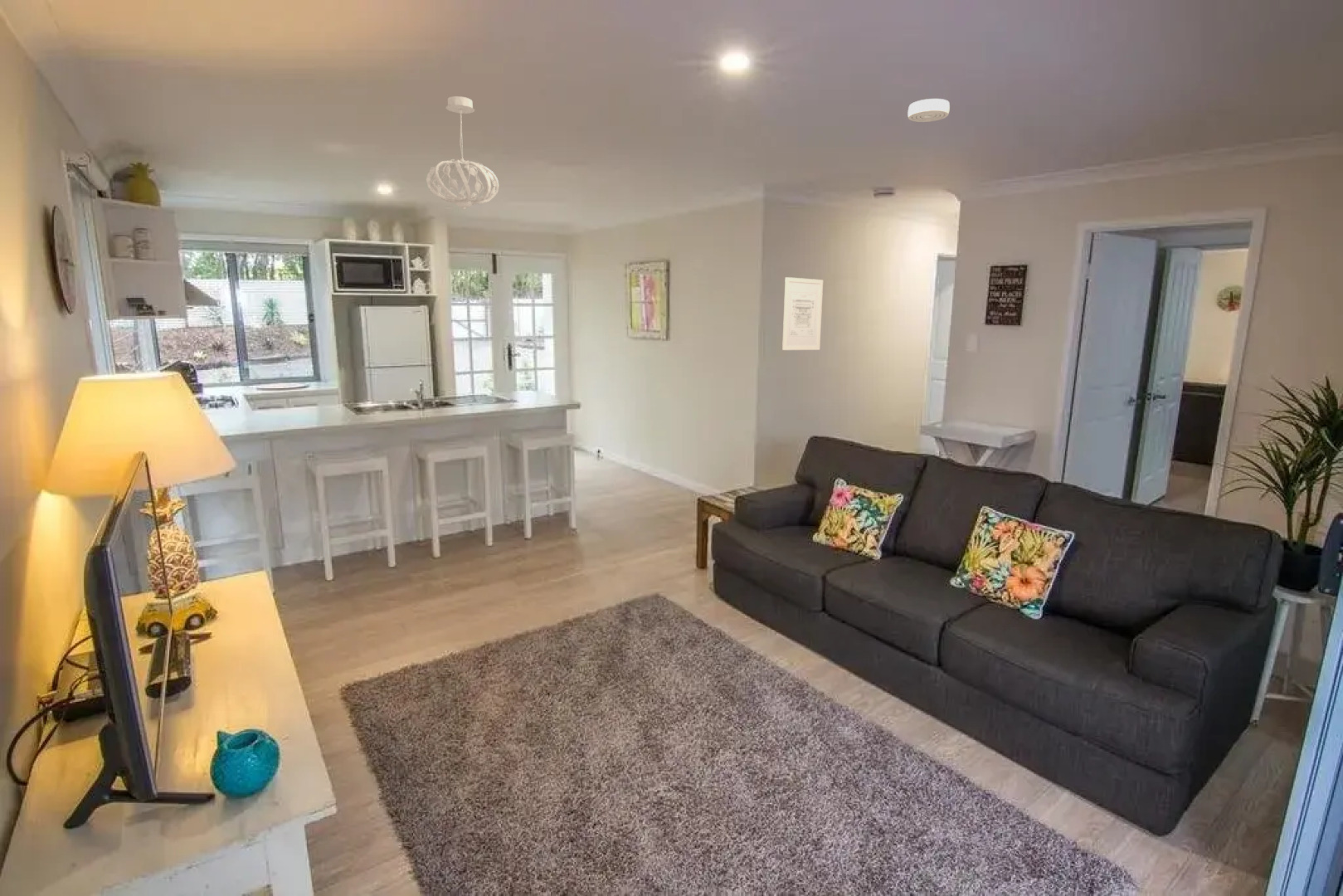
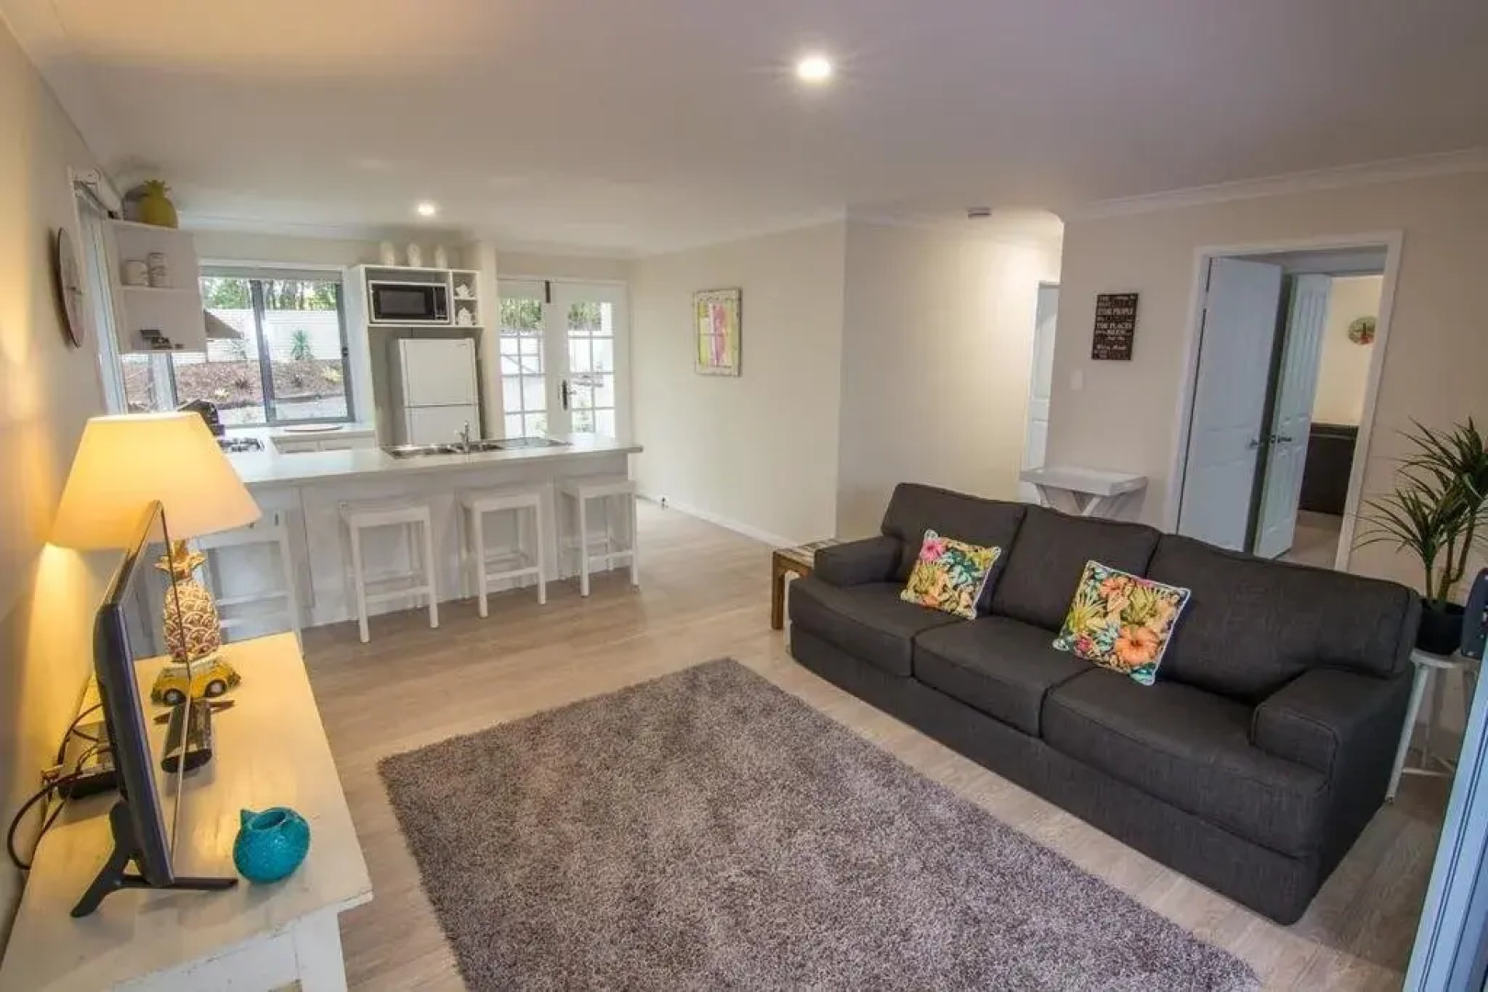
- smoke detector (928, 110)
- wall art (803, 314)
- pendant light (462, 155)
